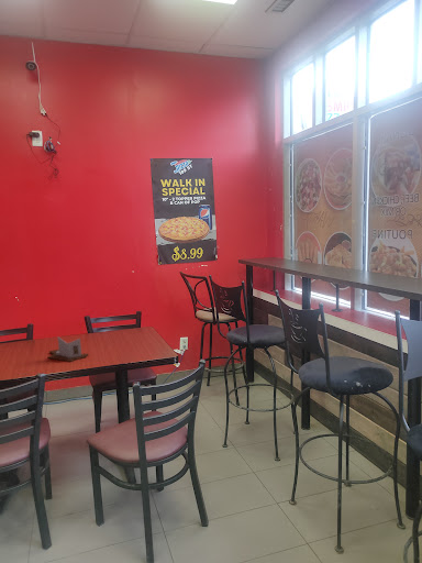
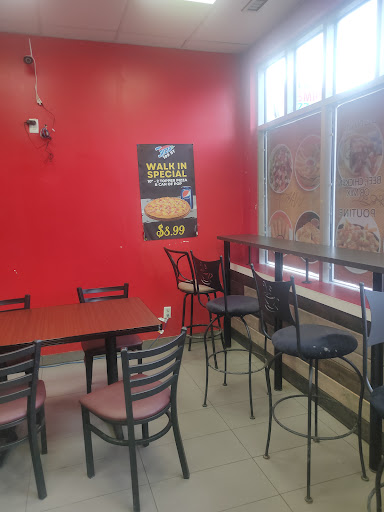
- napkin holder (66, 345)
